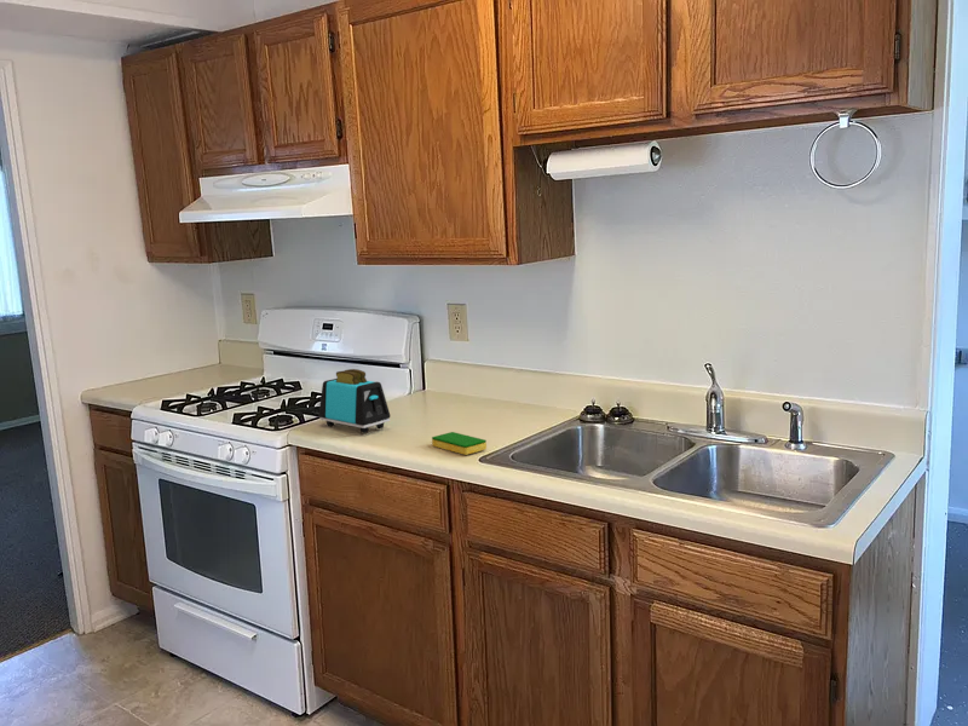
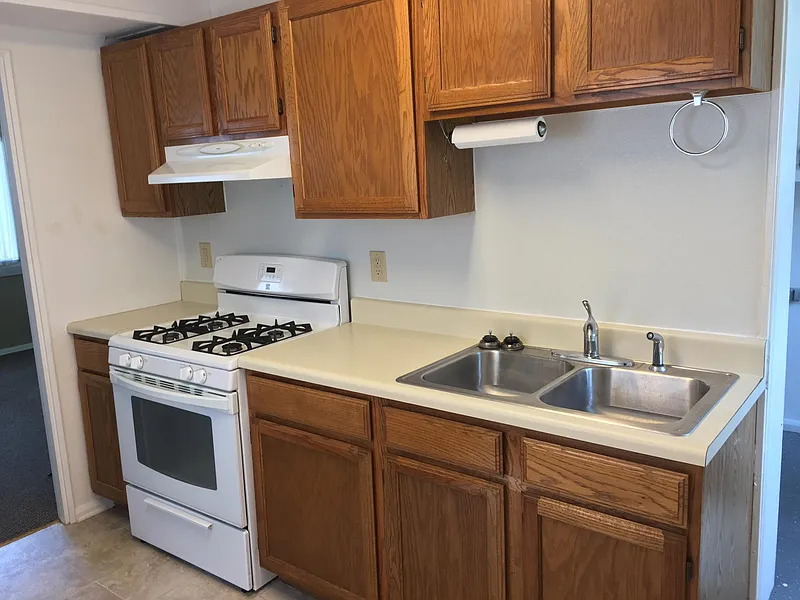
- dish sponge (459, 443)
- toaster (352, 398)
